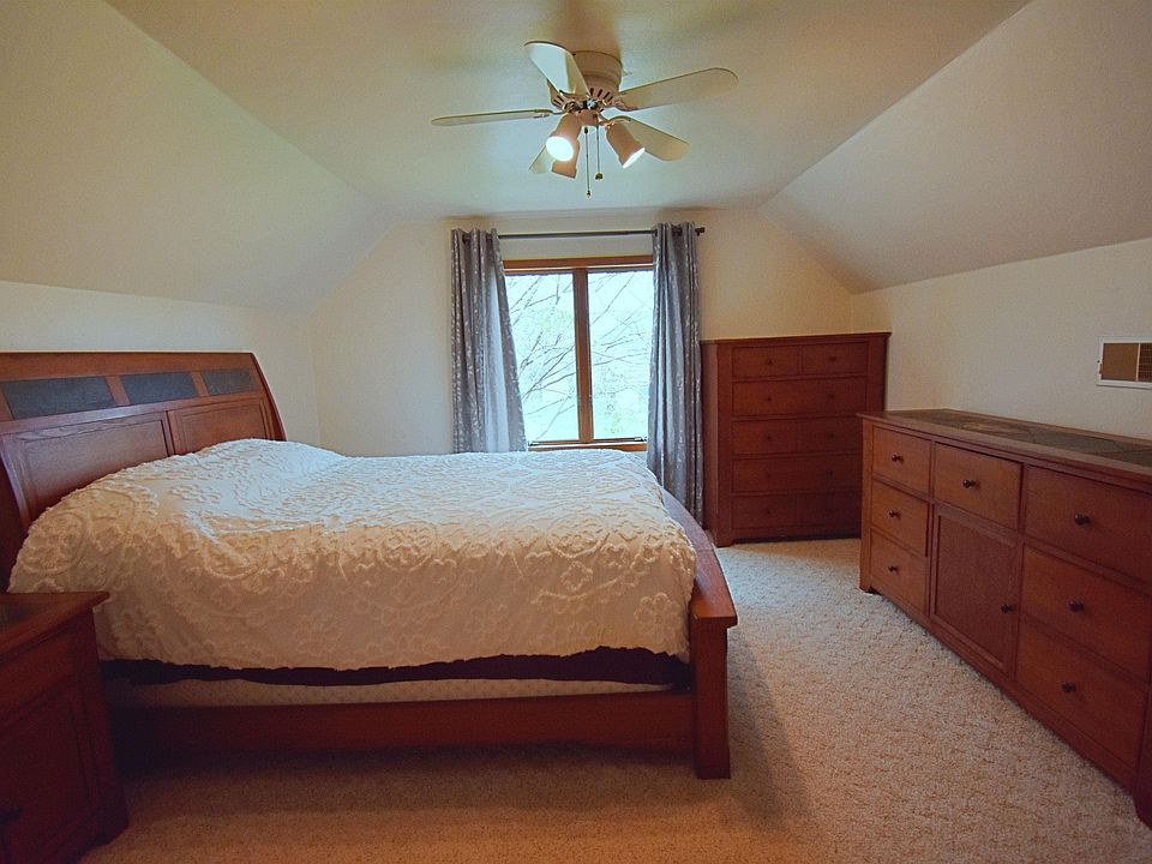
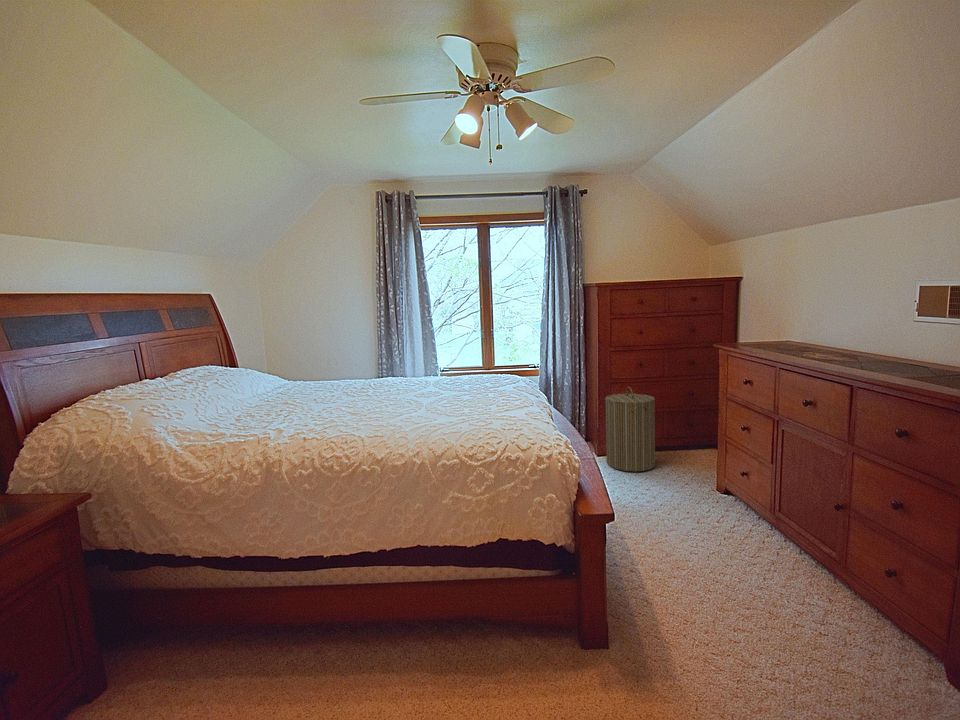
+ laundry hamper (630, 425)
